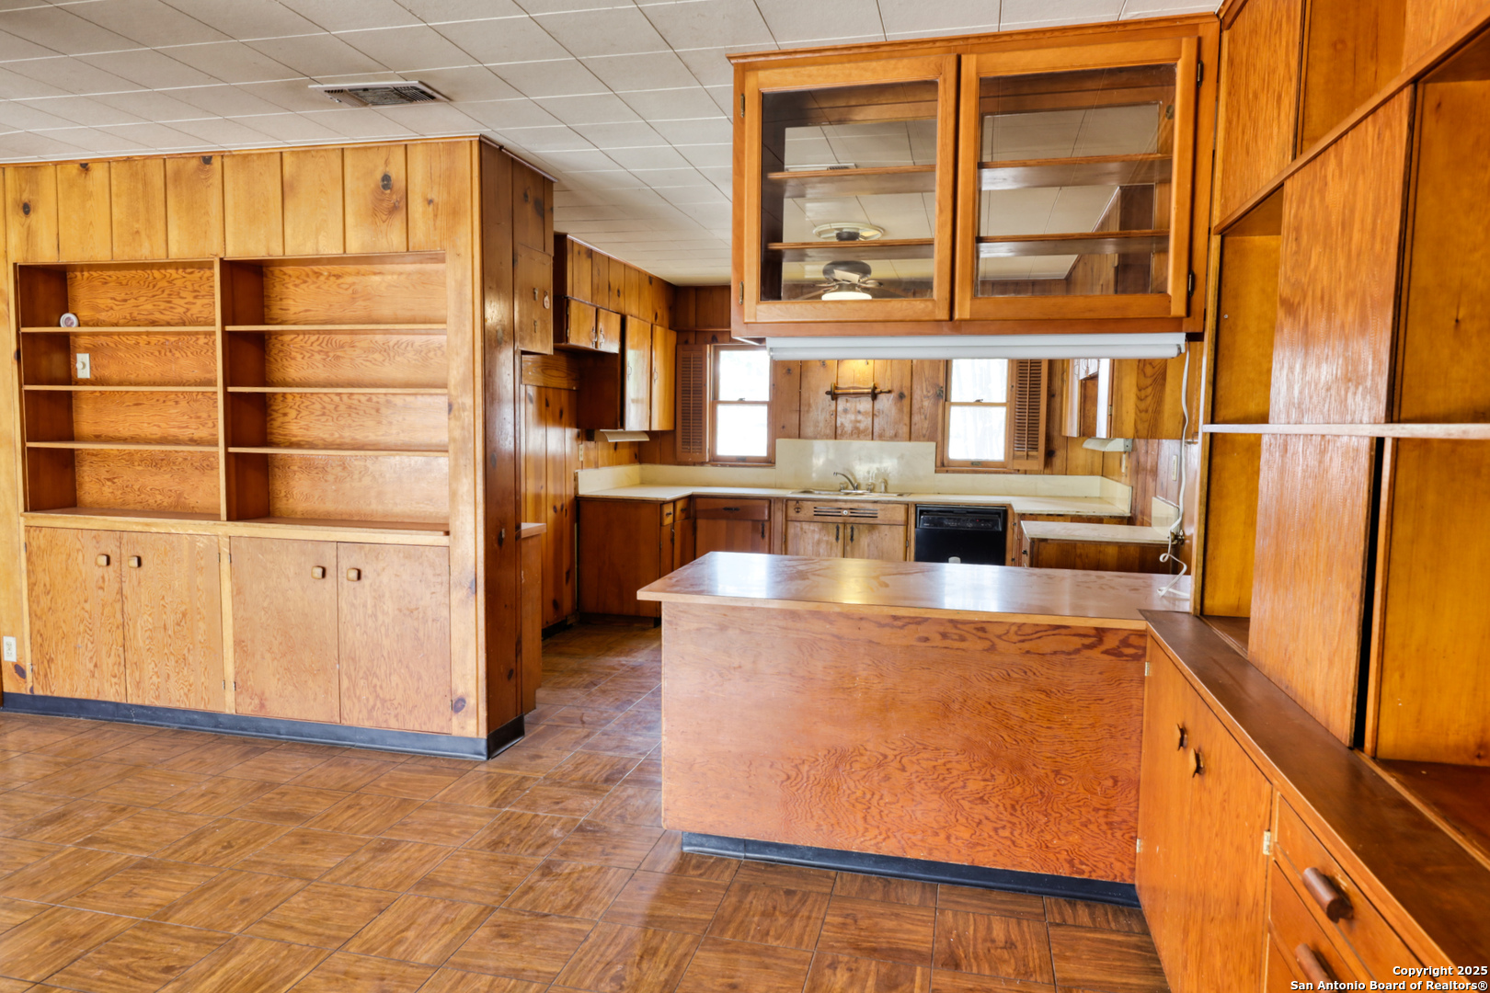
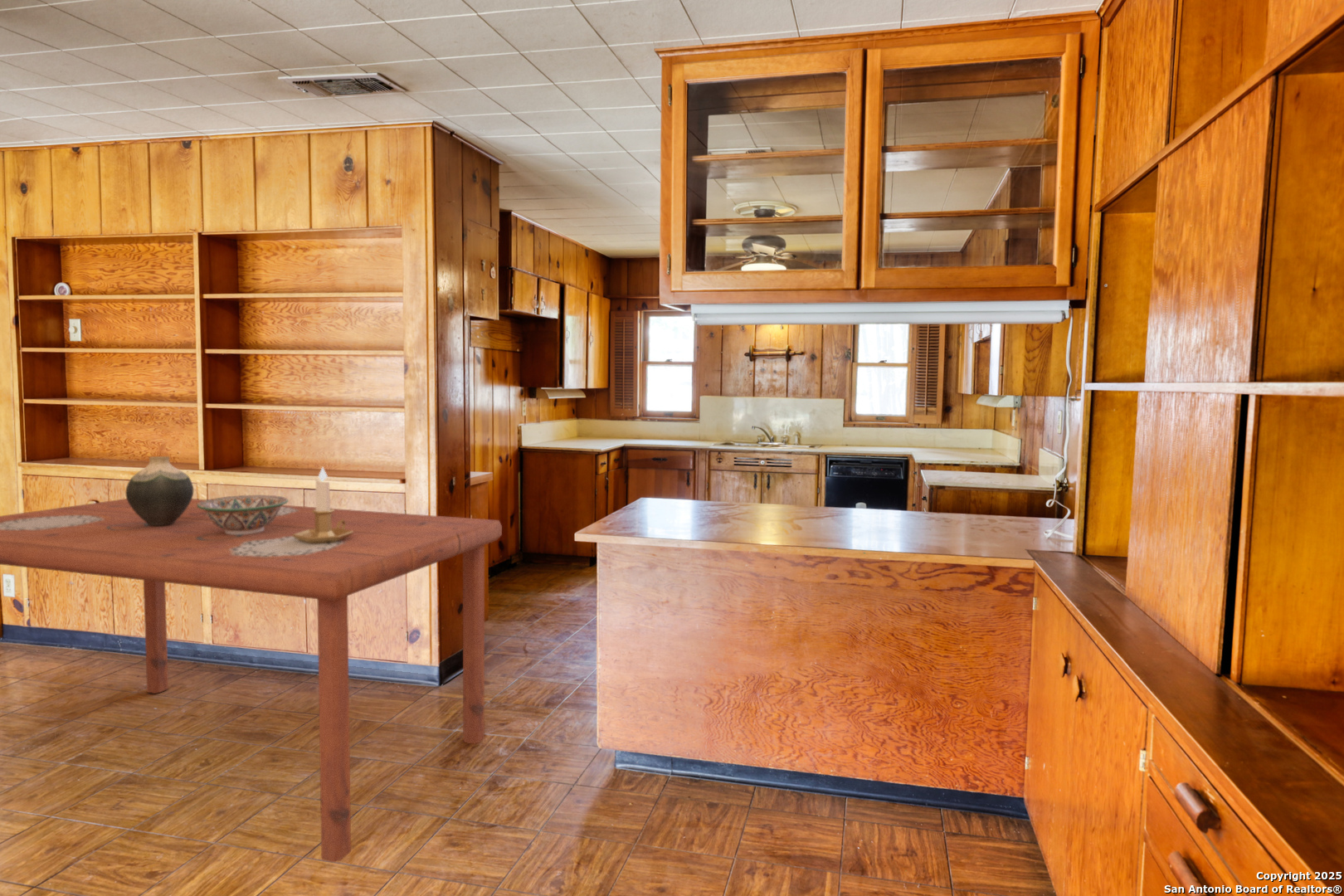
+ table (228, 589)
+ vase (160, 490)
+ candlestick (326, 502)
+ decorative bowl (244, 515)
